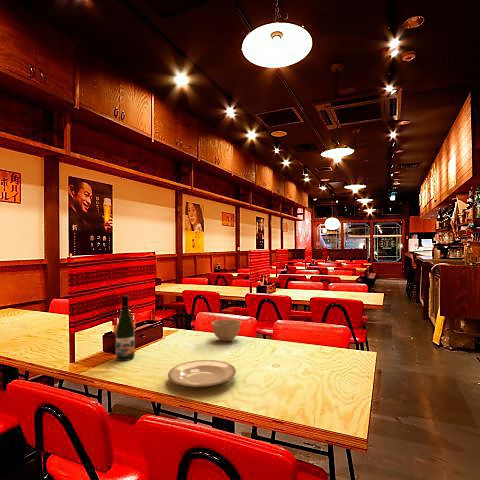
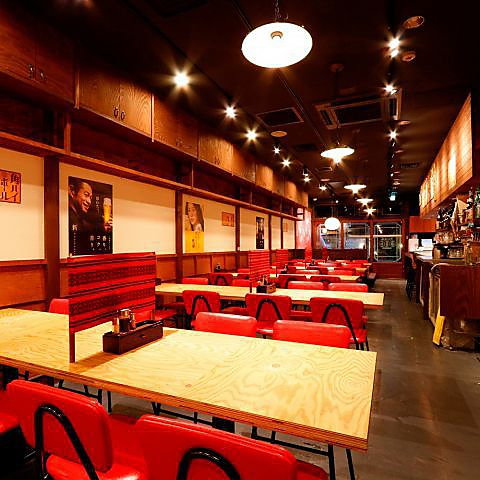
- beer bottle (125, 327)
- bowl (226, 331)
- plate (202, 375)
